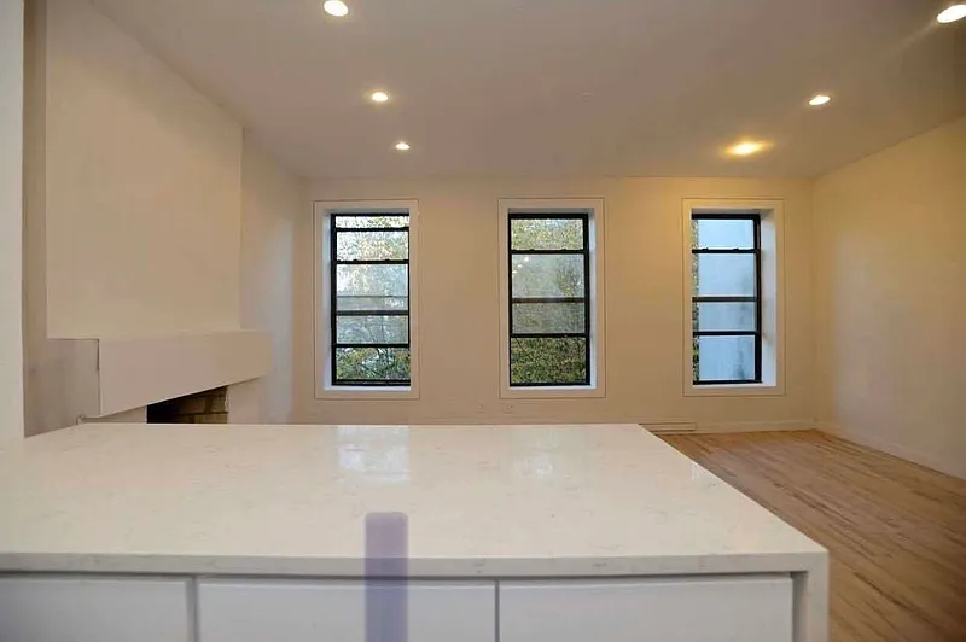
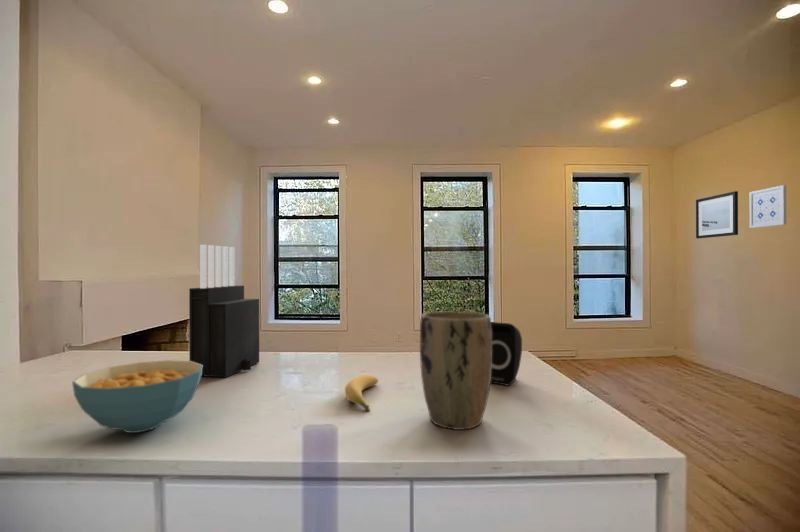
+ knife block (230, 307)
+ plant pot (455, 367)
+ cereal bowl (142, 399)
+ wall art (767, 207)
+ wall art (715, 216)
+ speaker (504, 350)
+ banana (364, 387)
